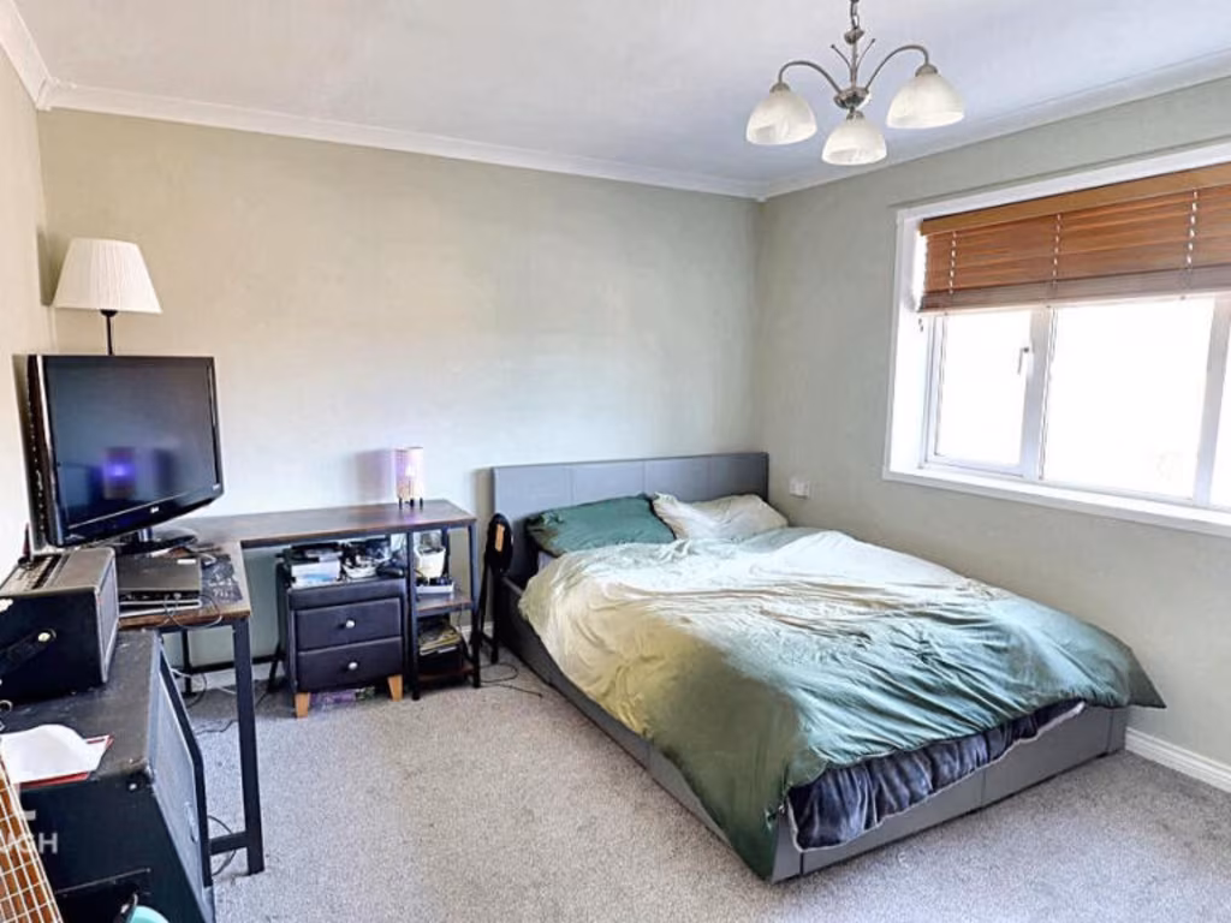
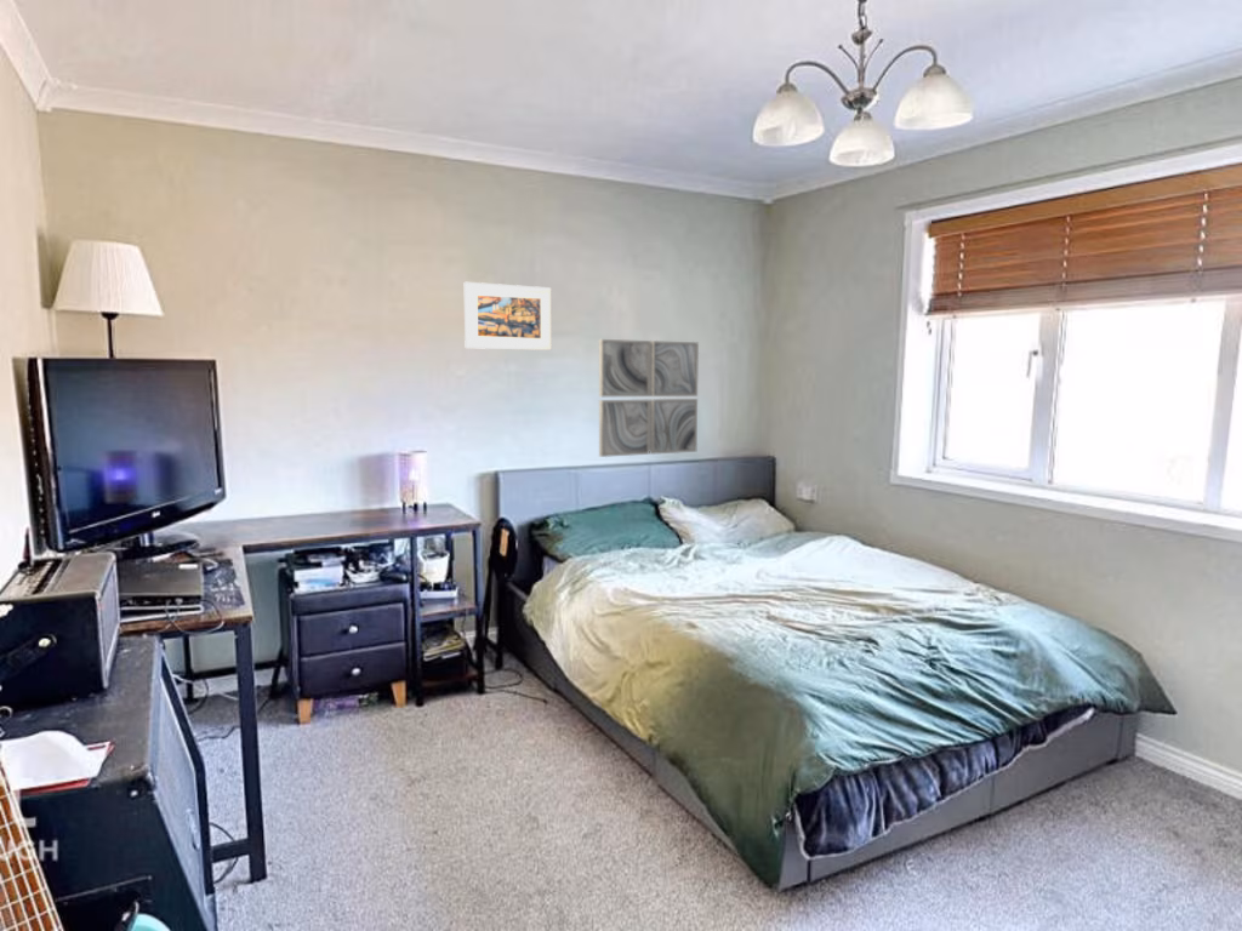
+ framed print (508, 316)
+ wall art (649, 395)
